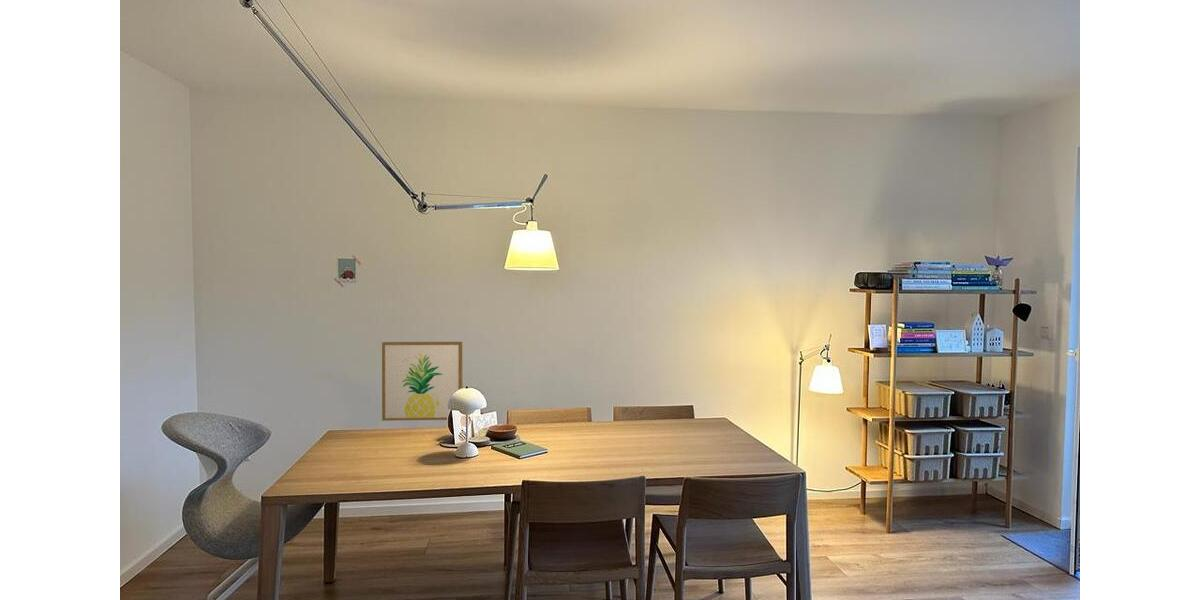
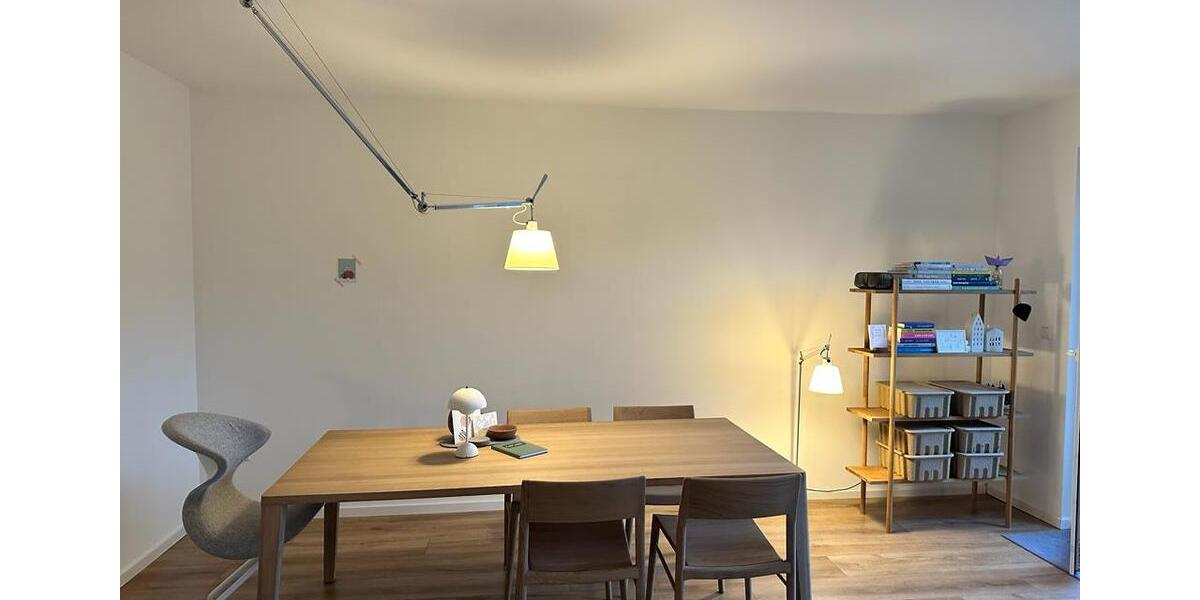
- wall art (422, 380)
